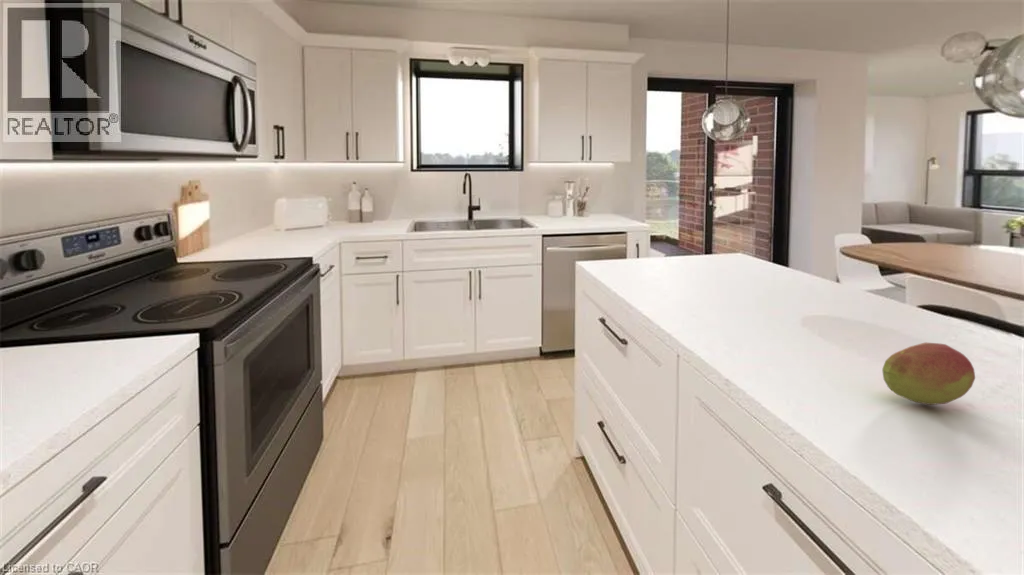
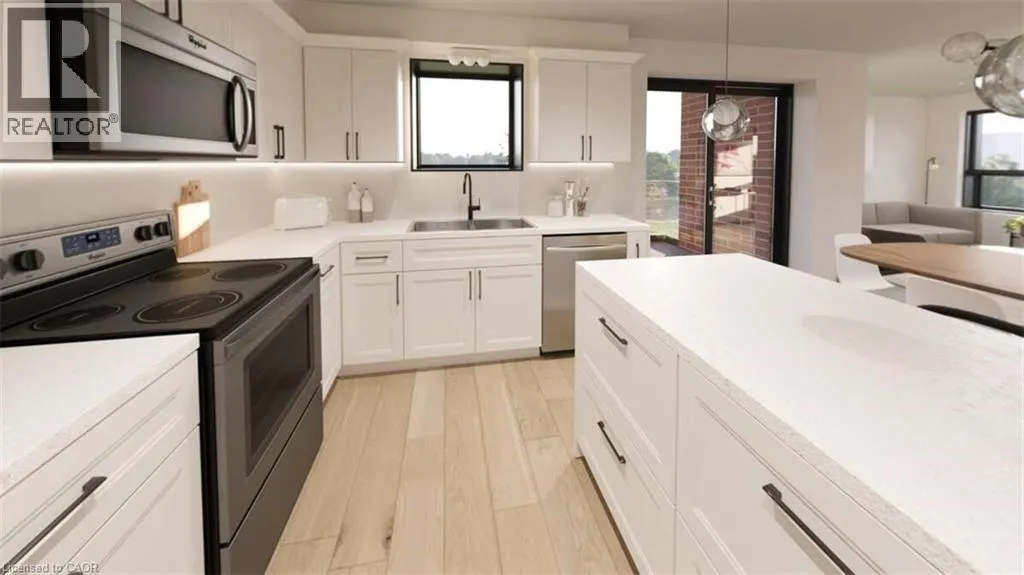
- fruit (927, 373)
